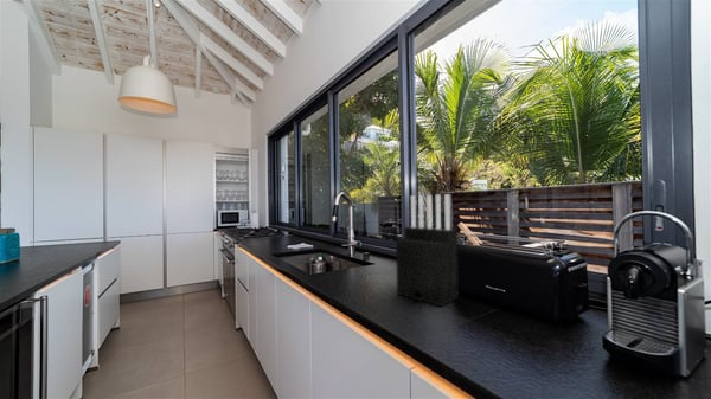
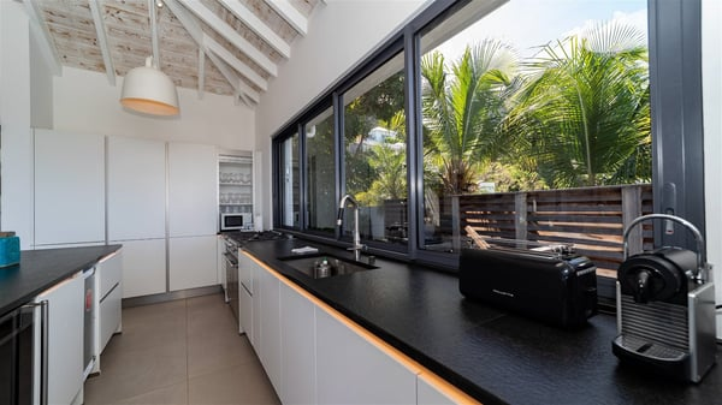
- knife block (423, 245)
